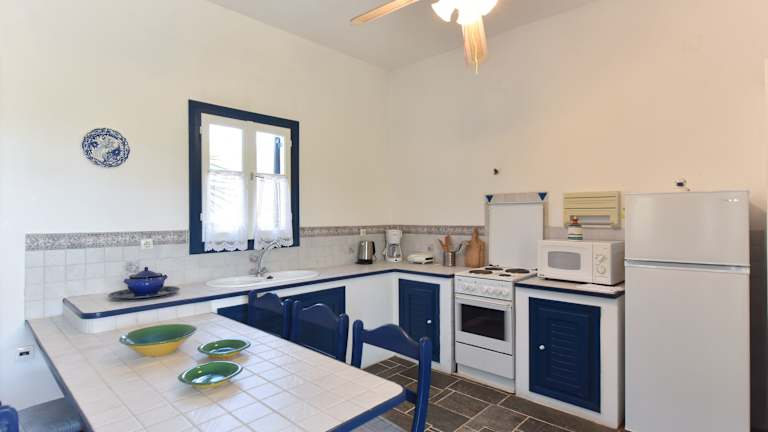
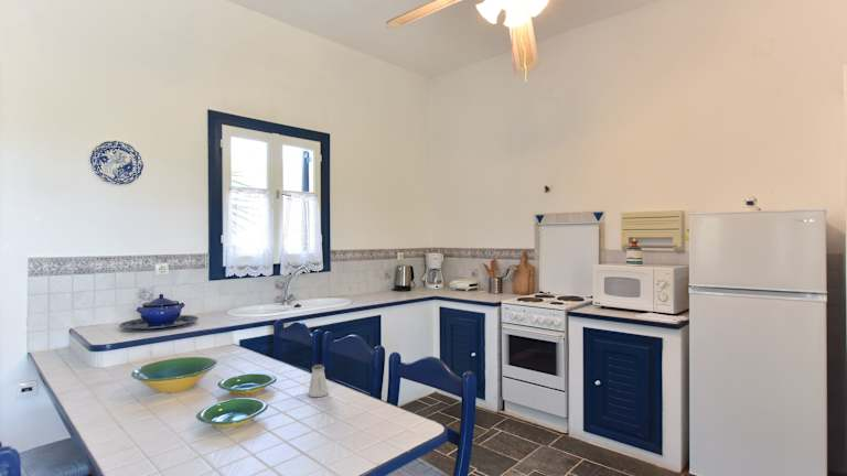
+ saltshaker (318, 379)
